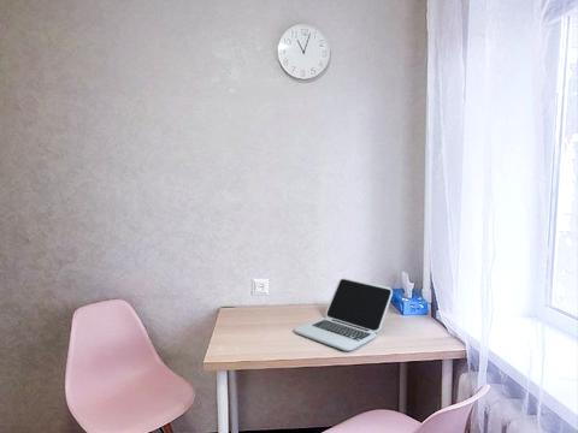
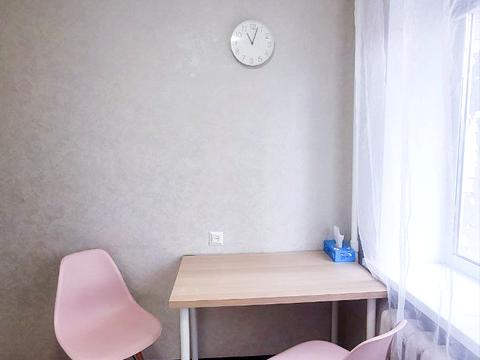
- laptop (343, 309)
